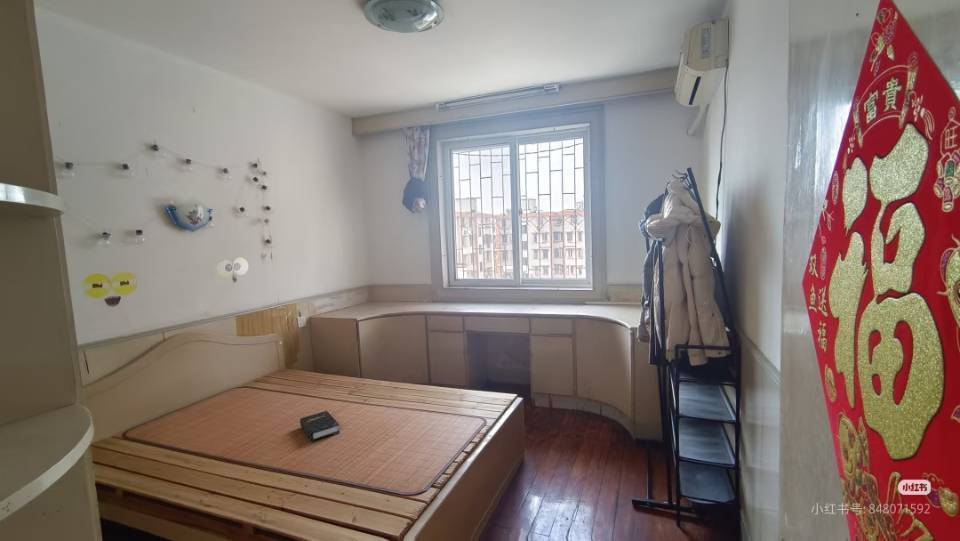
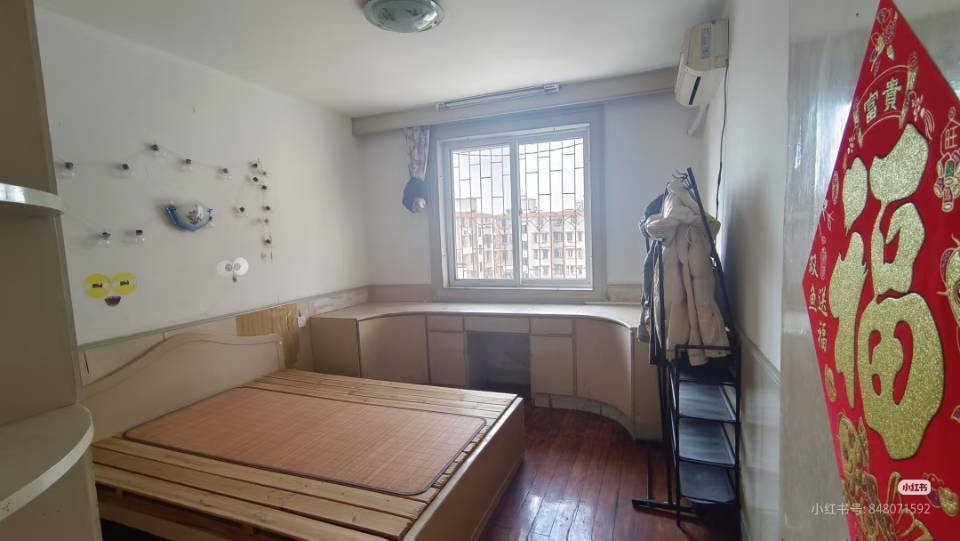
- hardback book (319, 425)
